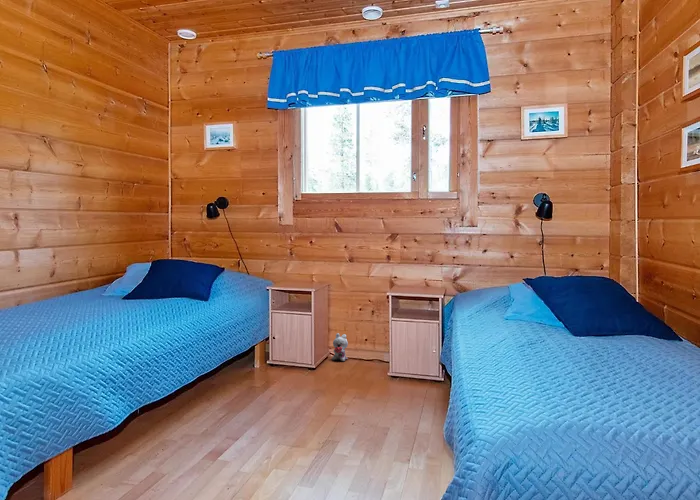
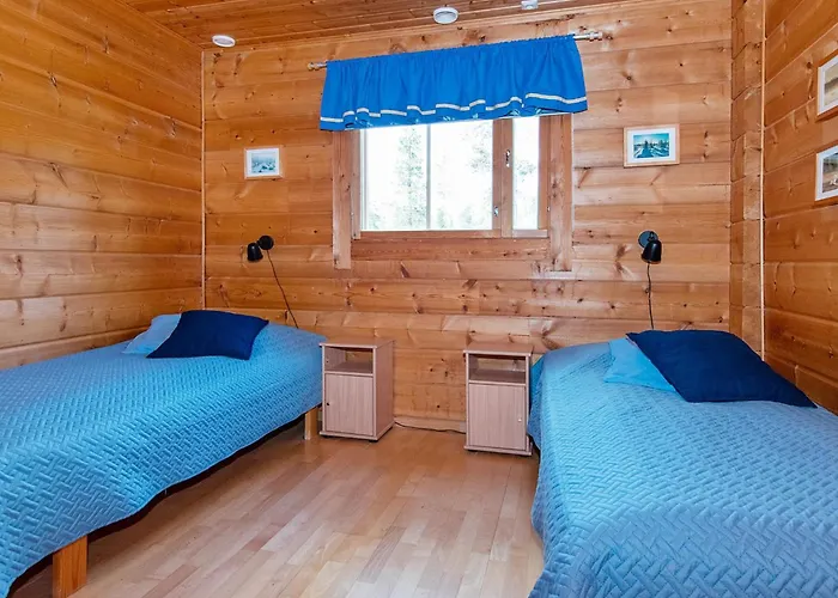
- plush toy (340, 346)
